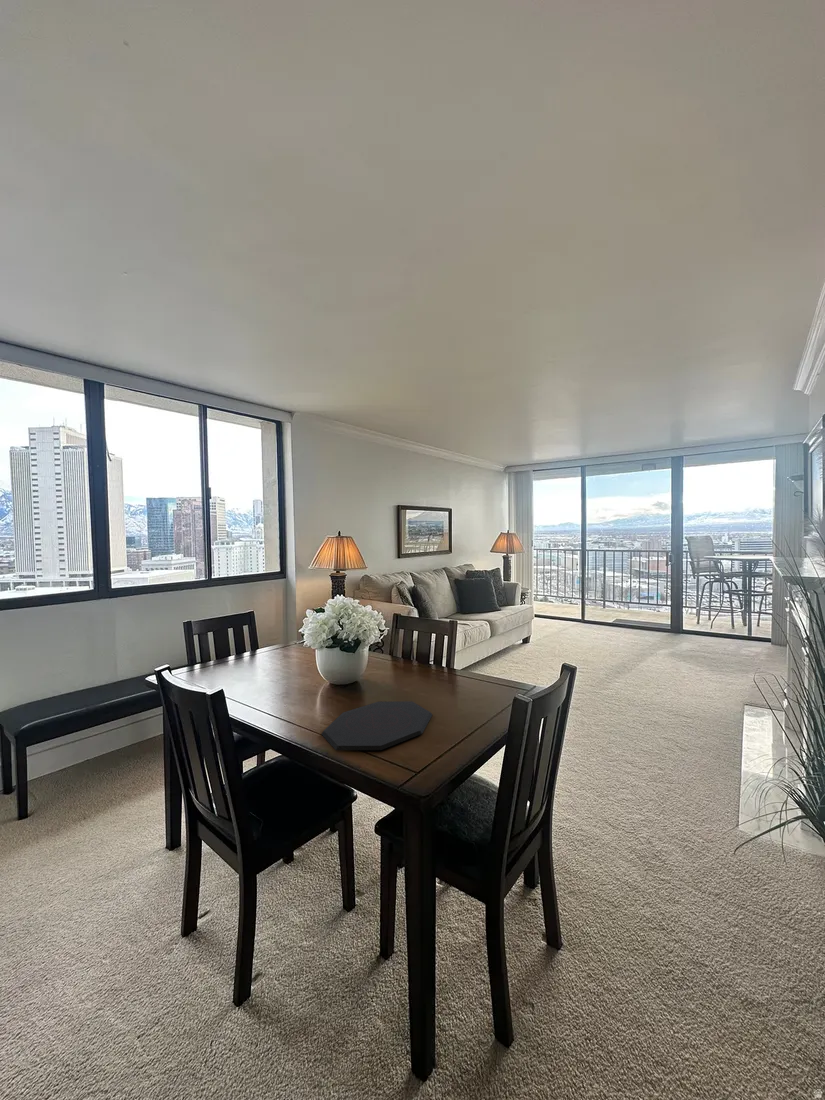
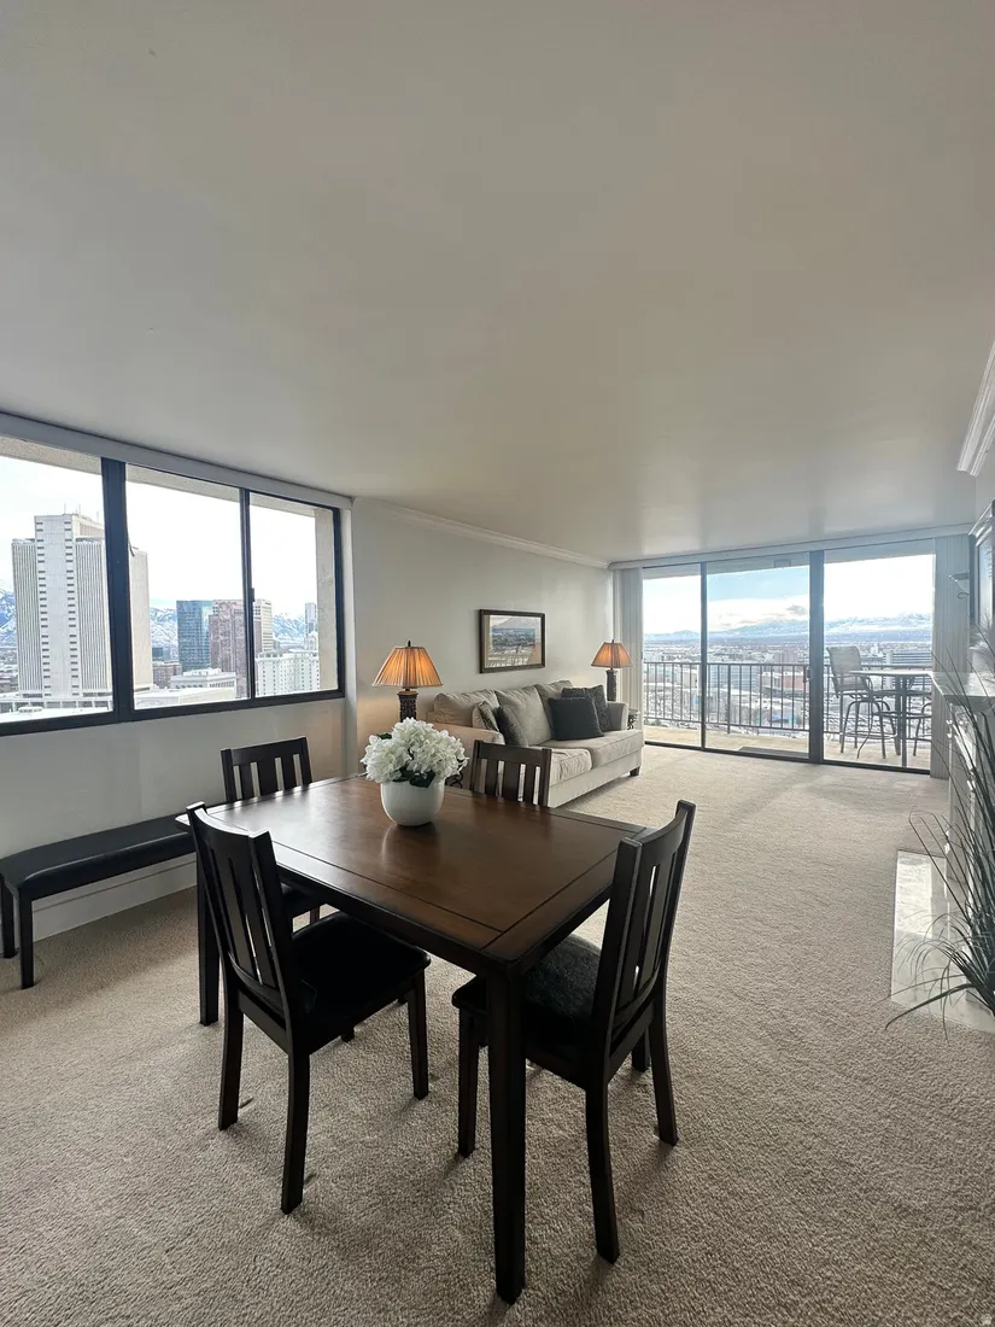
- placemat (379, 722)
